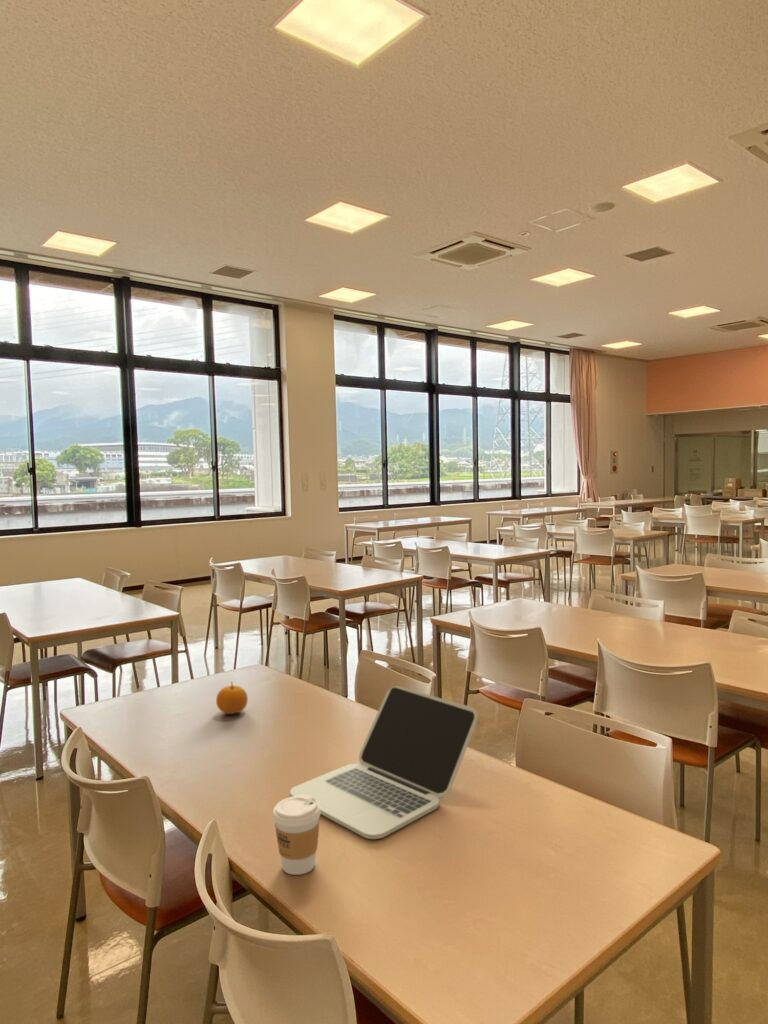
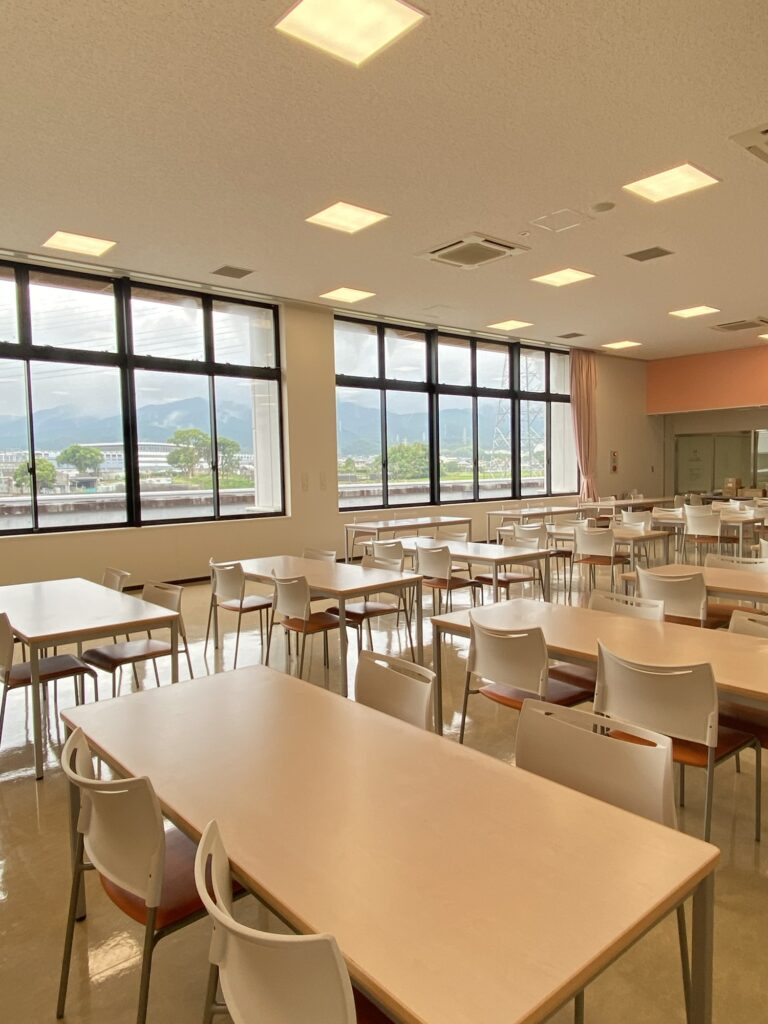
- fruit (231, 696)
- coffee cup (297, 834)
- laptop (383, 751)
